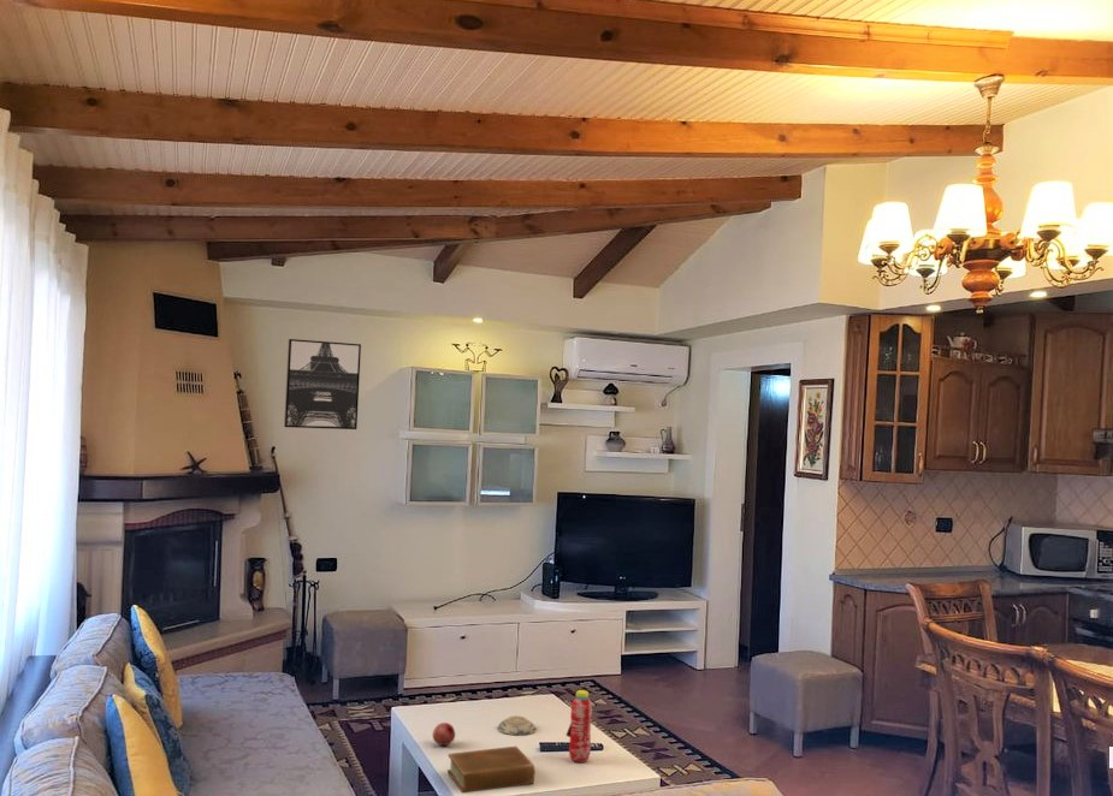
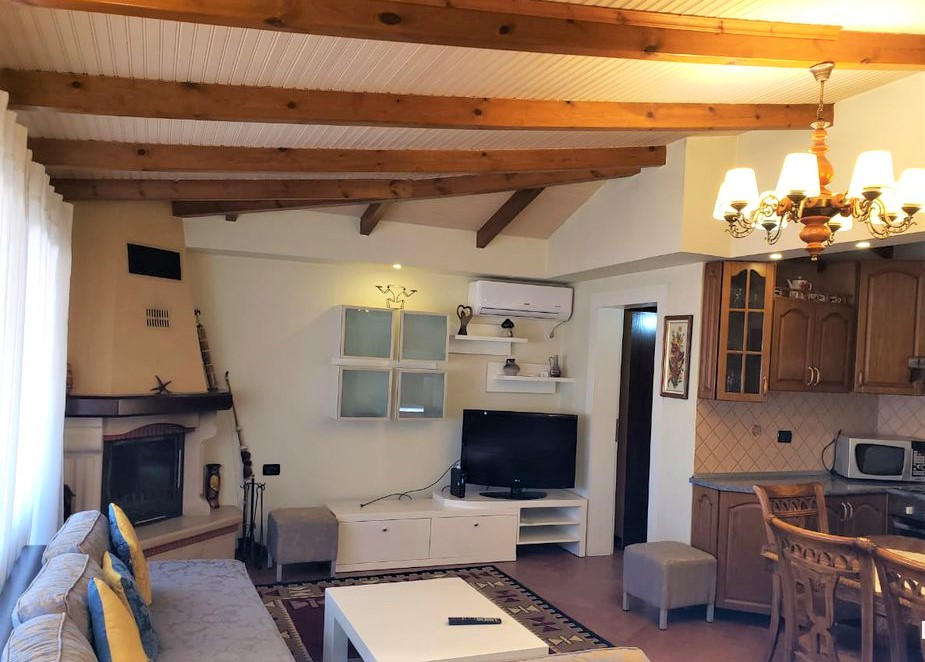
- water bottle (578, 724)
- fruit (443, 733)
- wall art (322, 385)
- book (490, 768)
- decorative bowl (516, 724)
